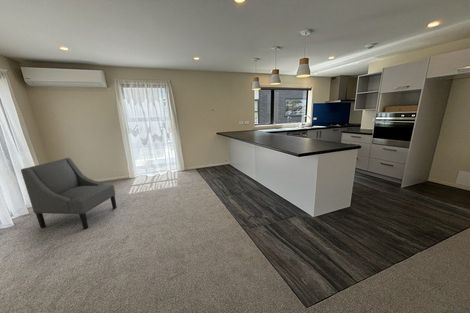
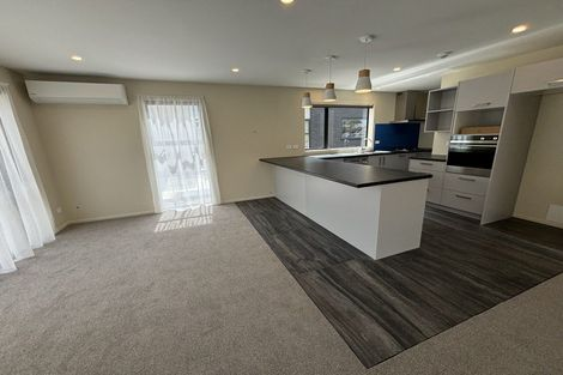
- chair (75, 190)
